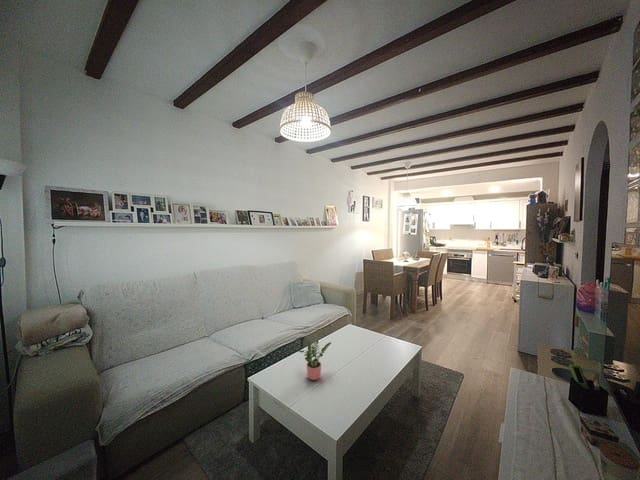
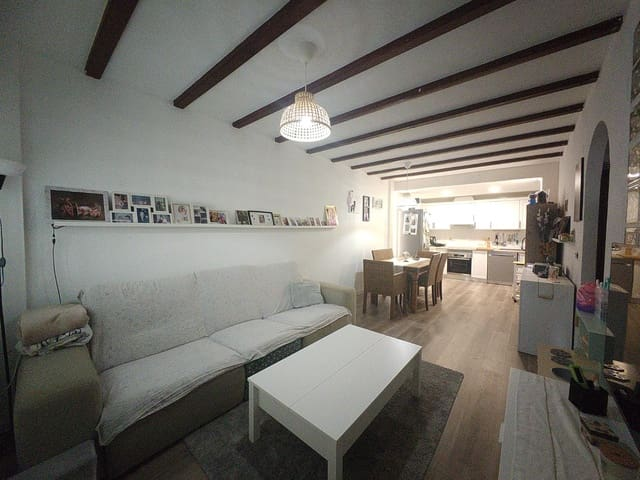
- potted plant (312, 354)
